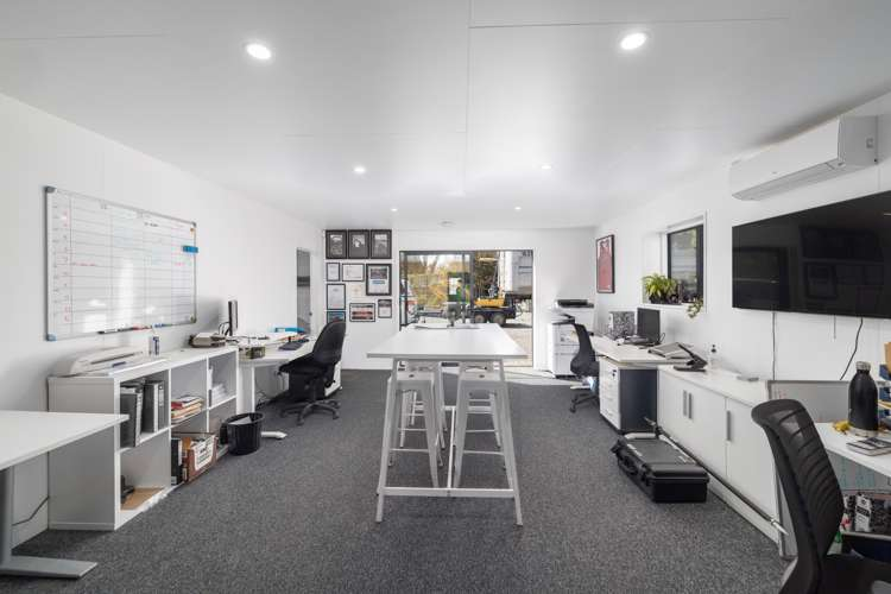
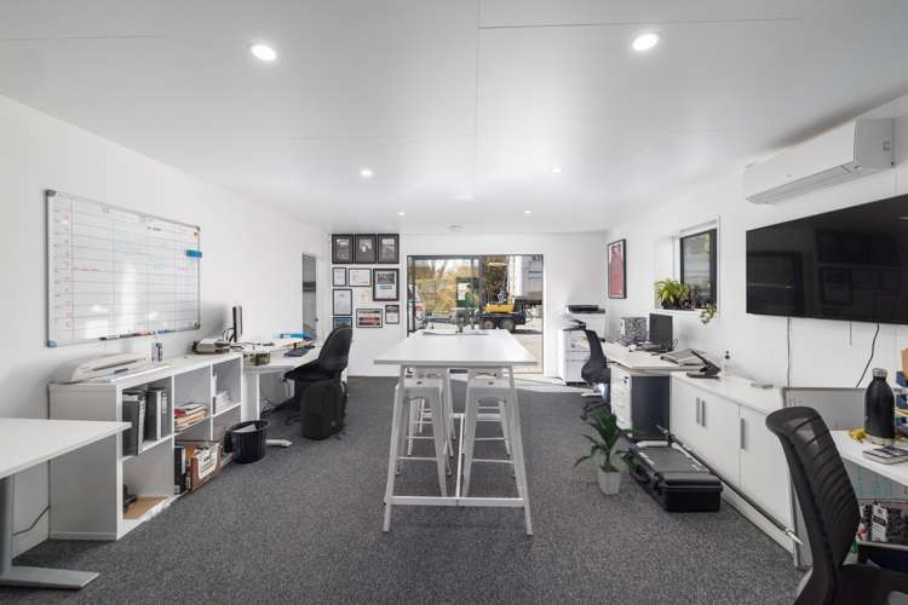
+ indoor plant (605, 448)
+ backpack (327, 407)
